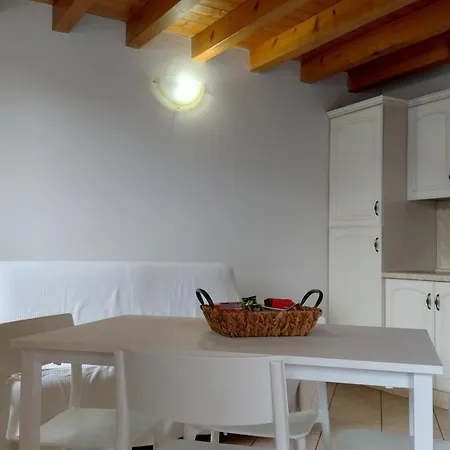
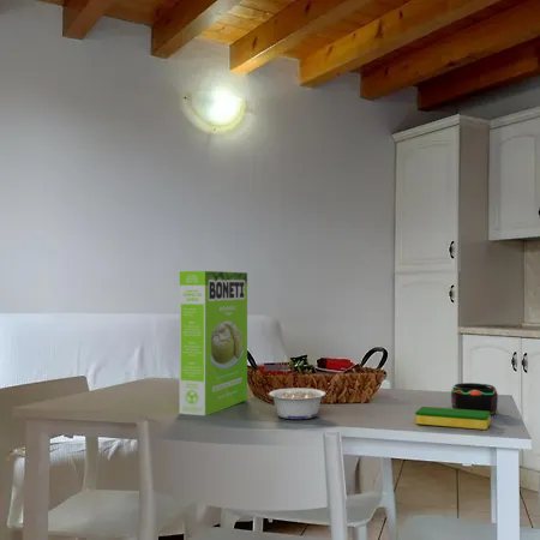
+ legume (296, 402)
+ cake mix box (215, 338)
+ dish sponge (452, 418)
+ mug (474, 398)
